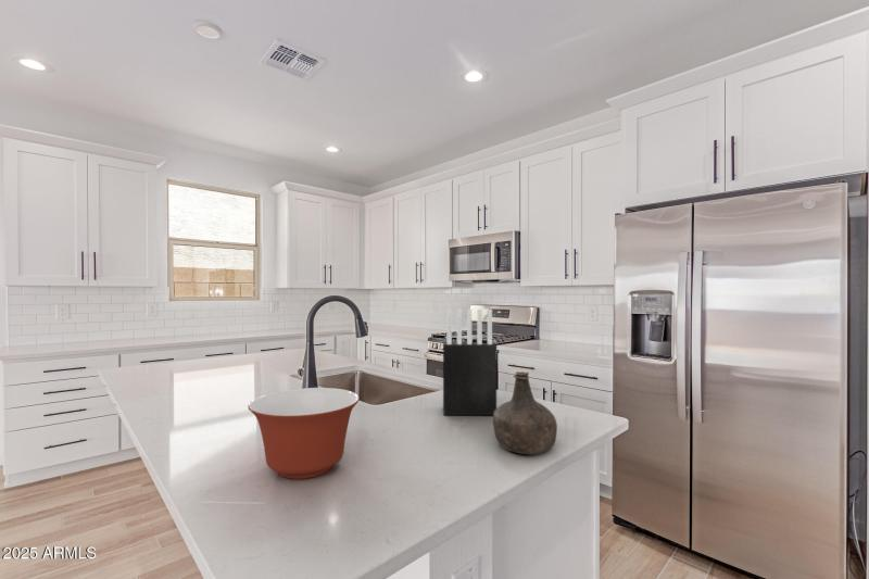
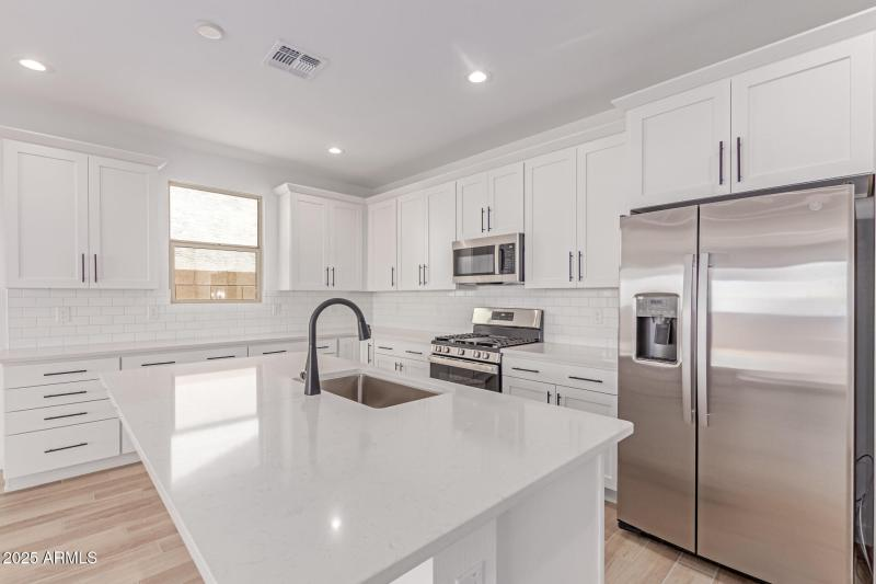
- mixing bowl (305, 433)
- knife block (468, 358)
- bottle (524, 408)
